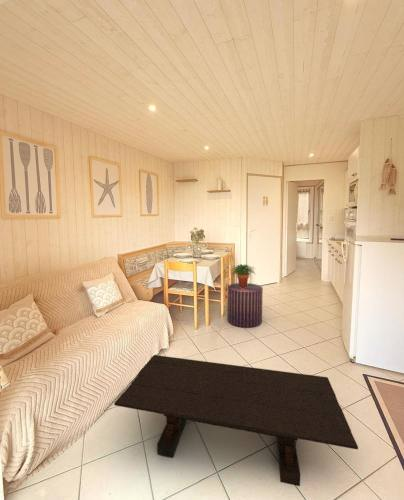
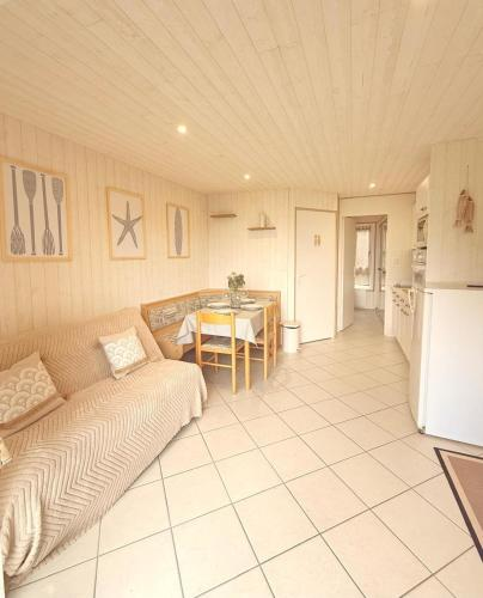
- coffee table (228, 416)
- potted plant (242, 275)
- pouf (244, 303)
